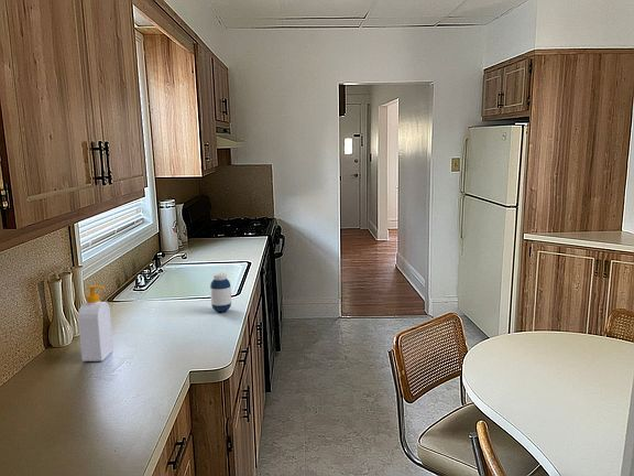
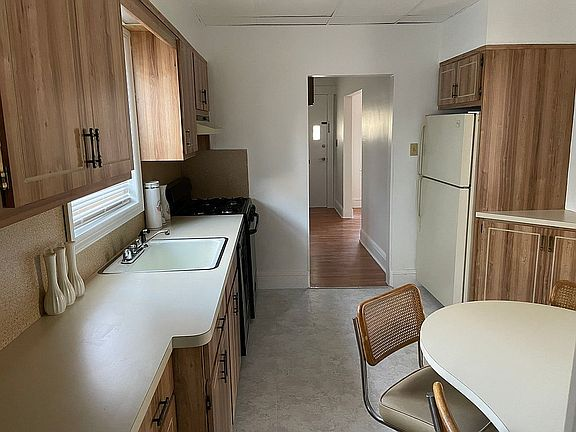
- soap bottle (96, 321)
- medicine bottle (220, 292)
